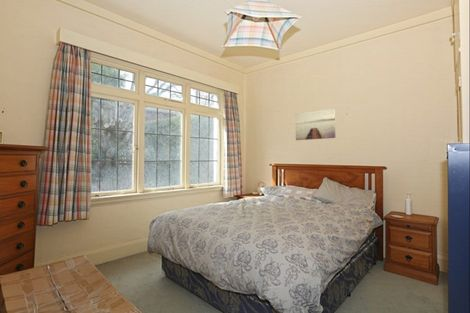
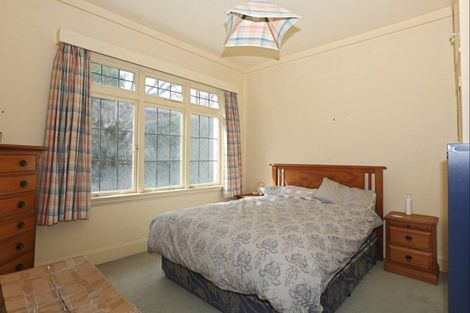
- wall art (314, 125)
